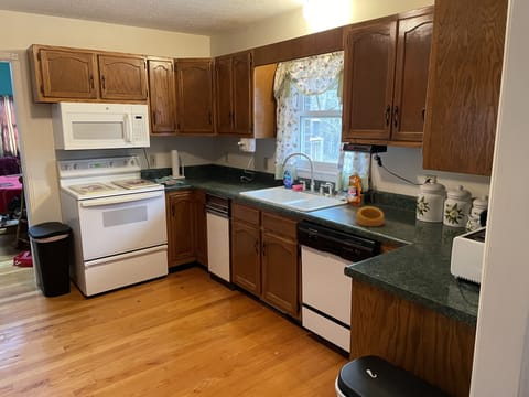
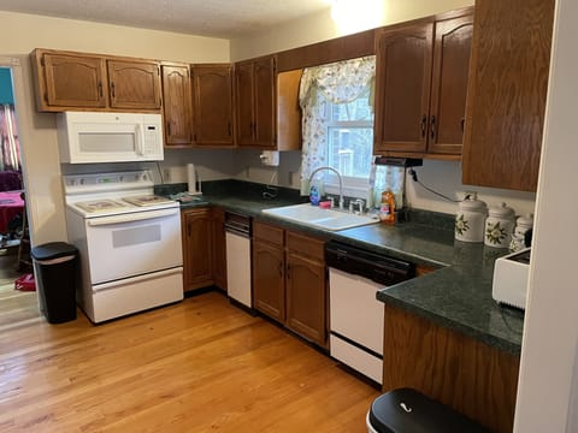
- ring (369, 215)
